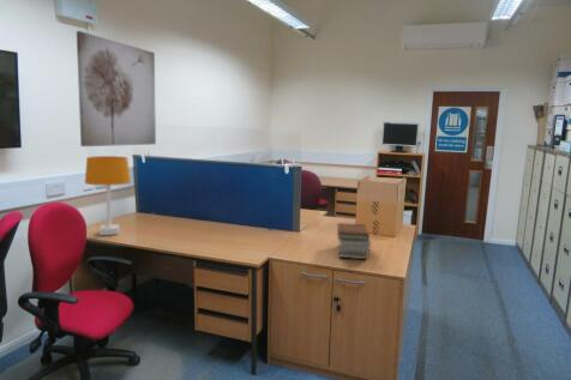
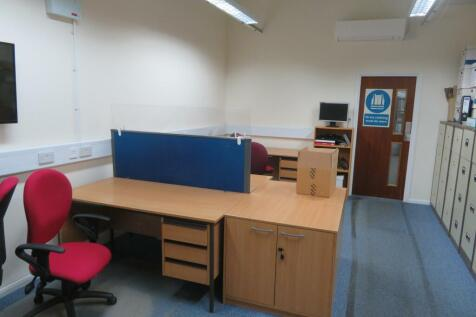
- wall art (121, 95)
- desk lamp (108, 195)
- book stack (353, 240)
